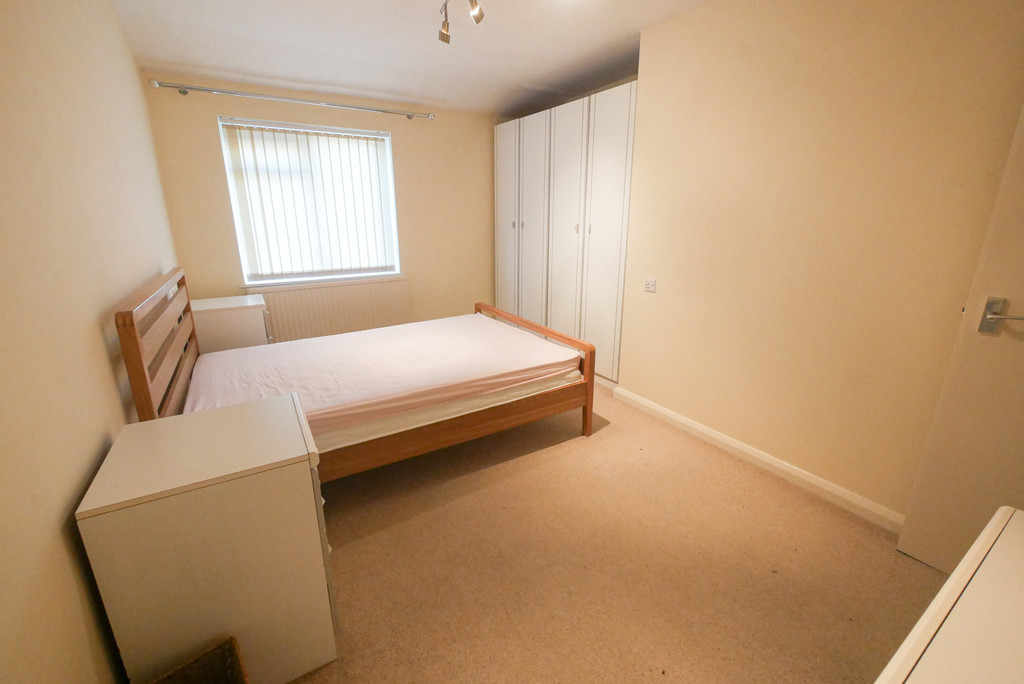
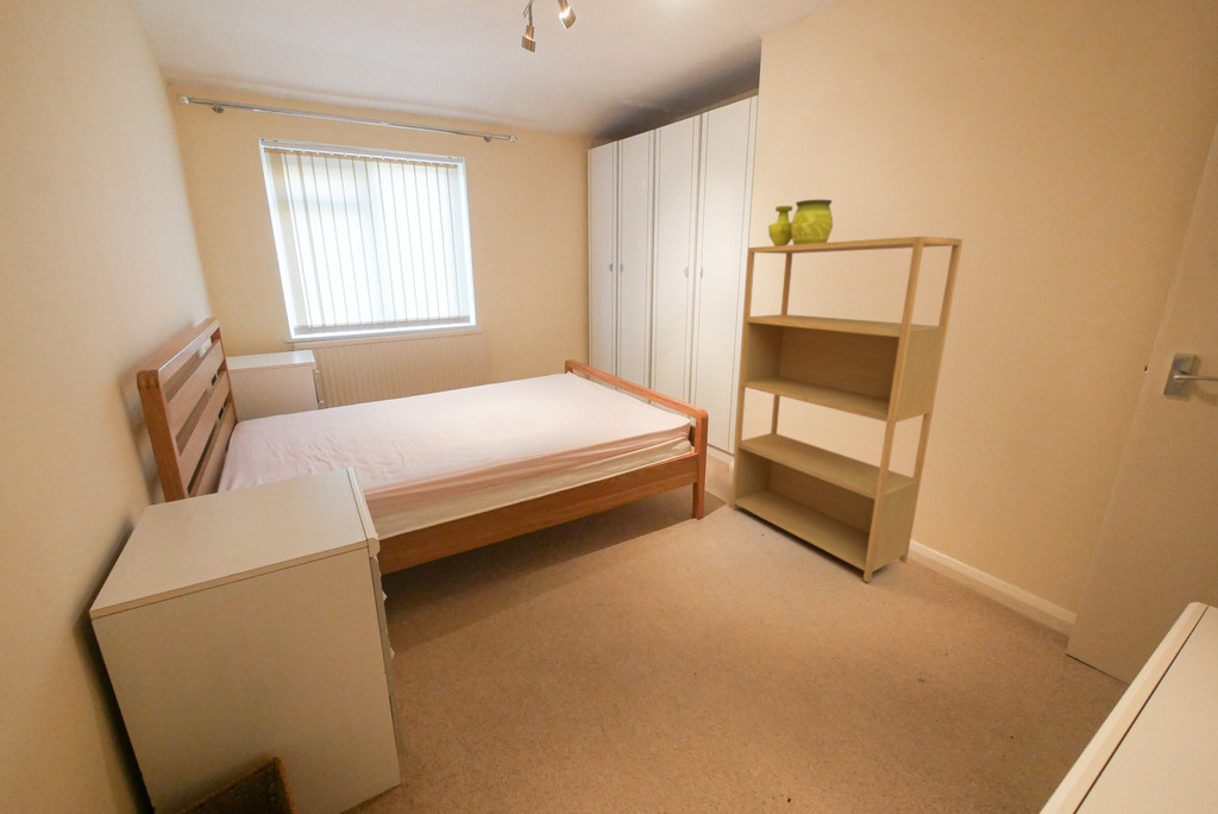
+ bookshelf (824, 399)
+ decorative vase (797, 225)
